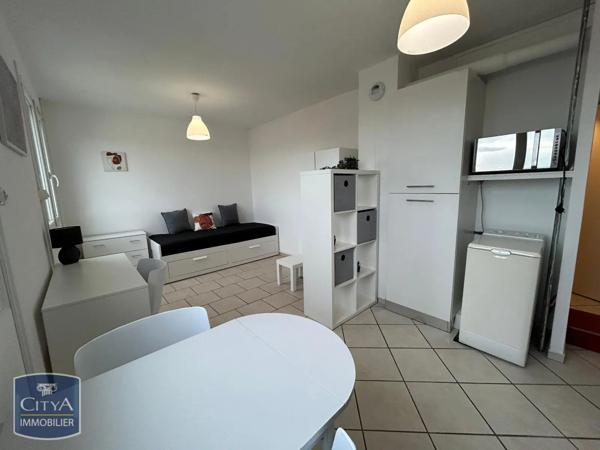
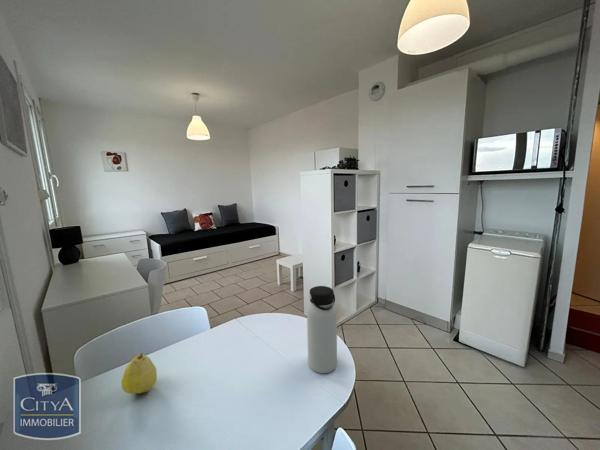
+ fruit (138, 372)
+ water bottle (321, 327)
